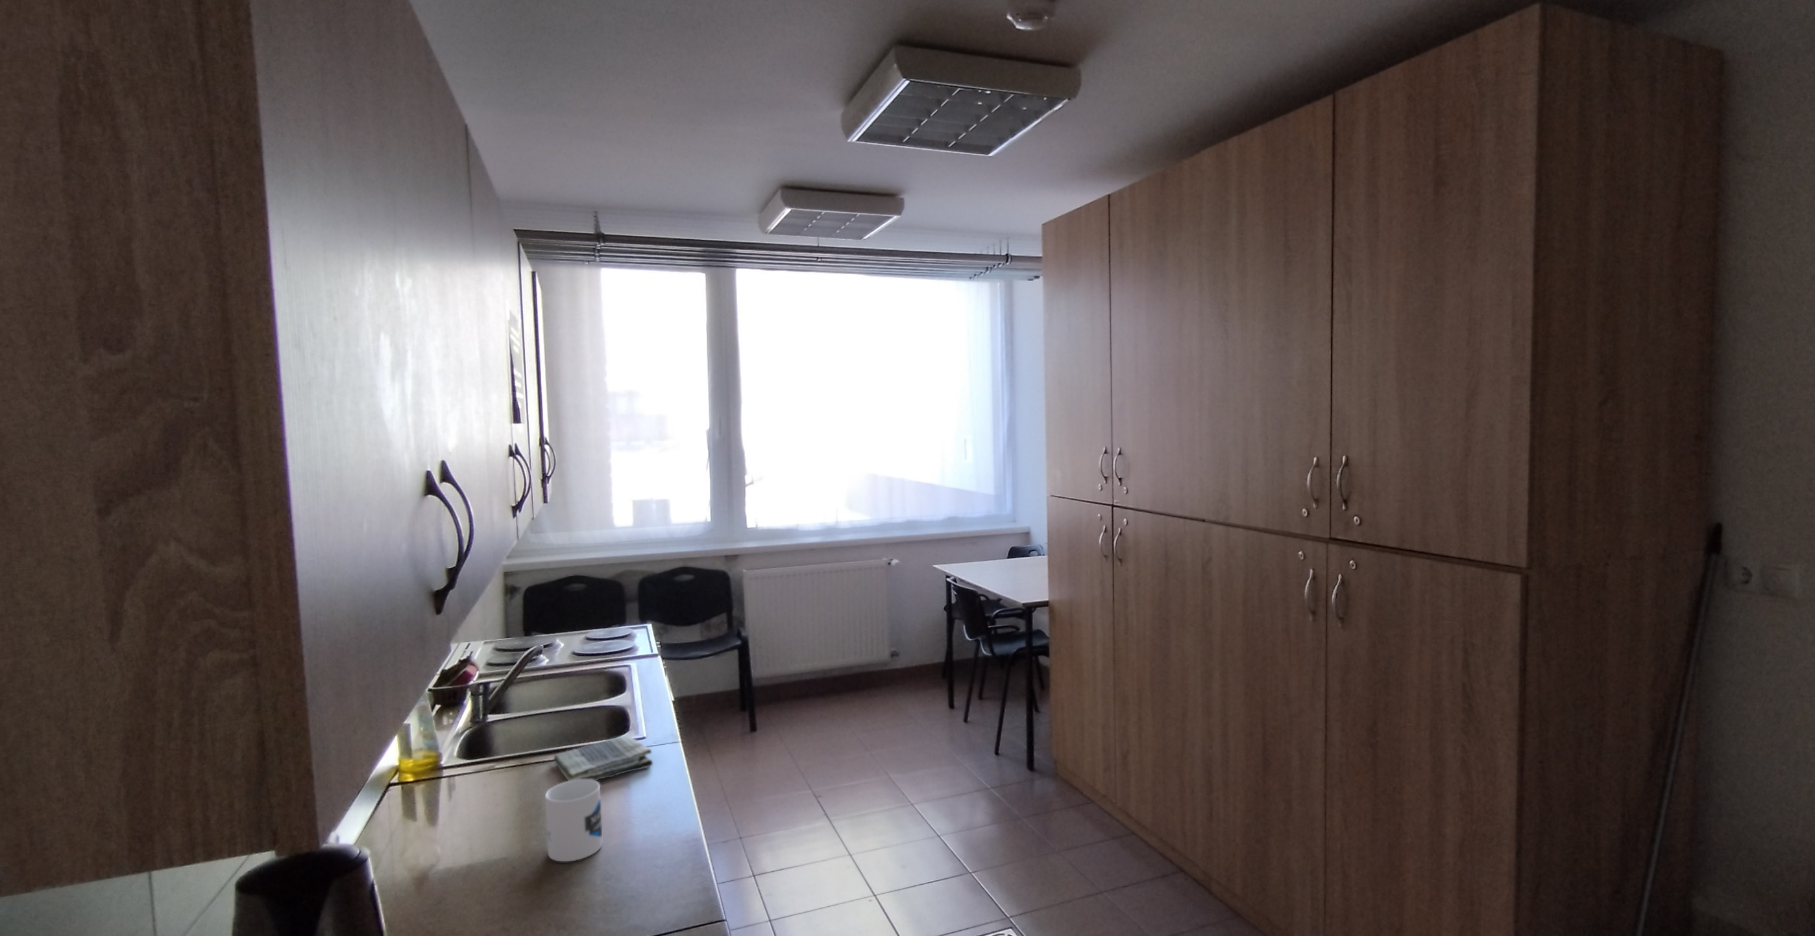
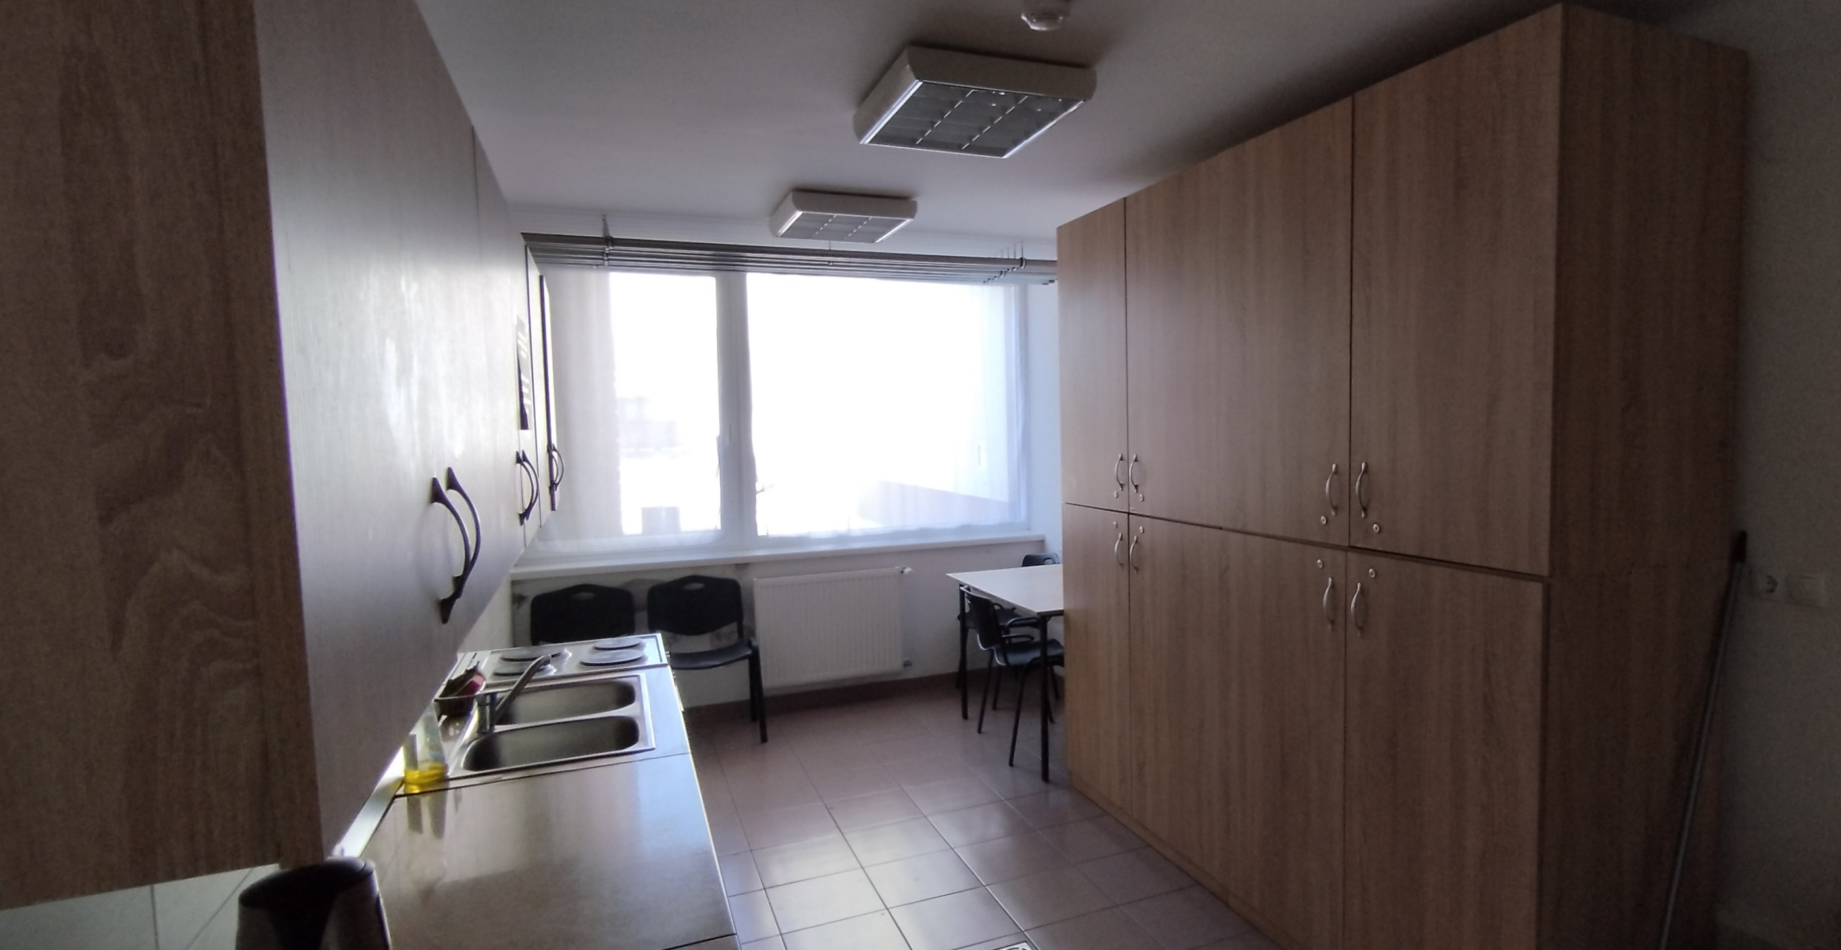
- mug (578, 814)
- dish towel (603, 757)
